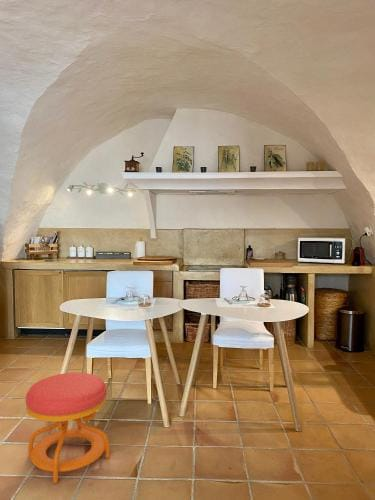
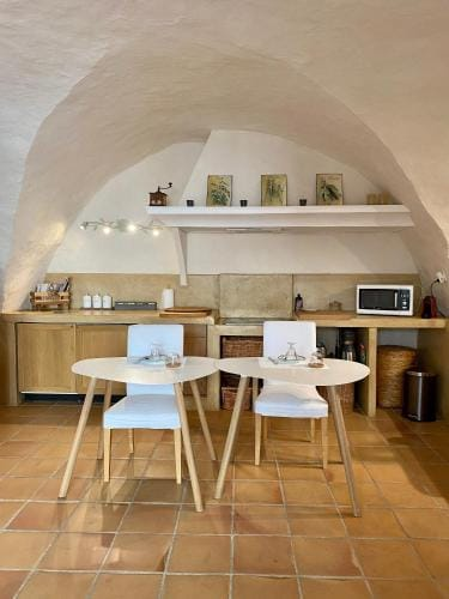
- stool (69, 419)
